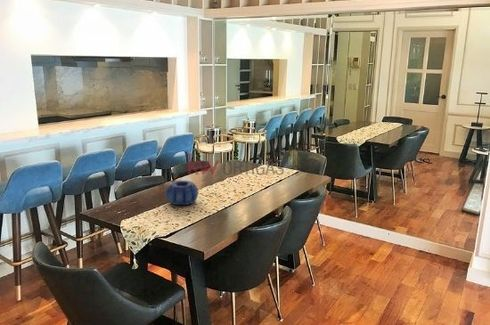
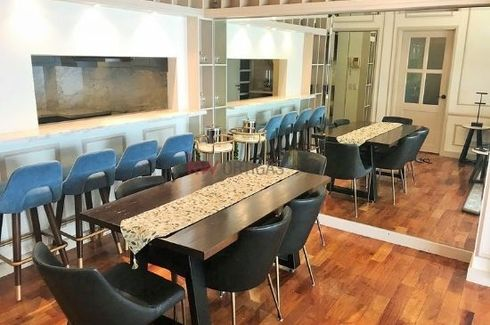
- decorative bowl (182, 192)
